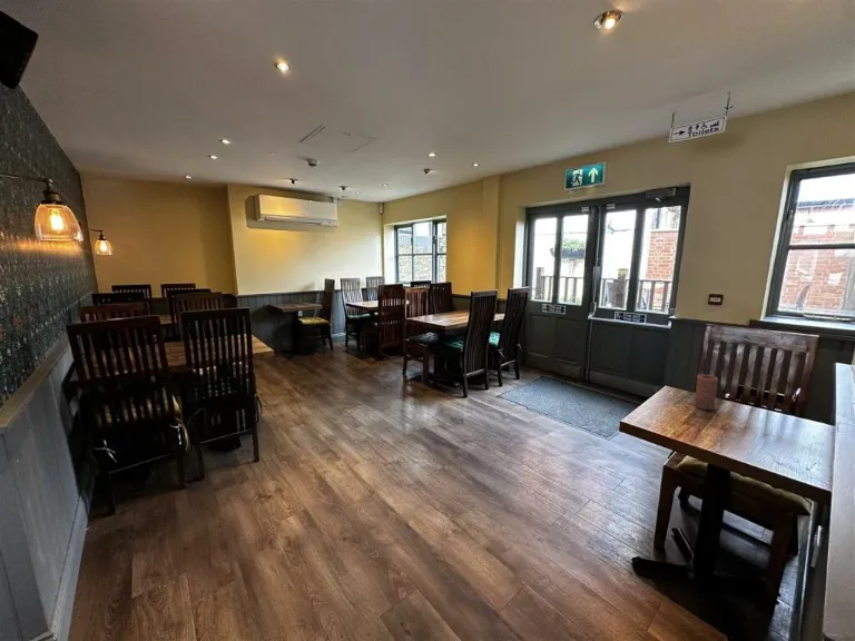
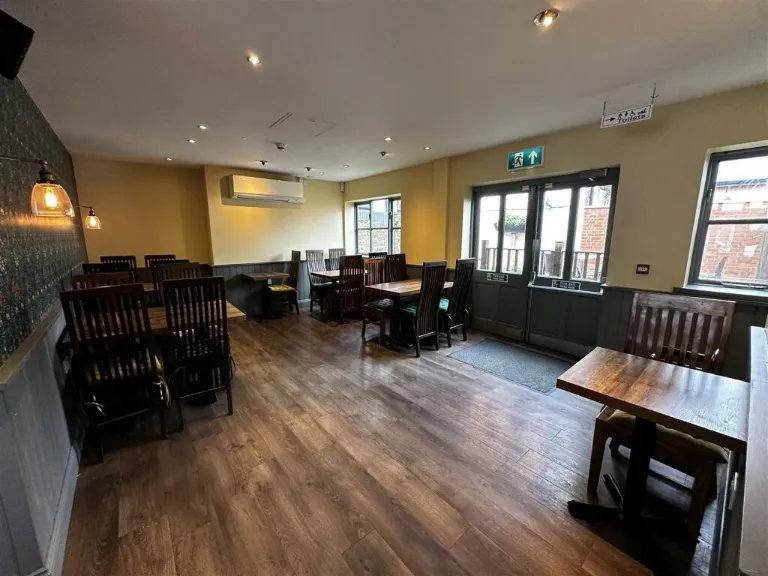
- candle (706, 392)
